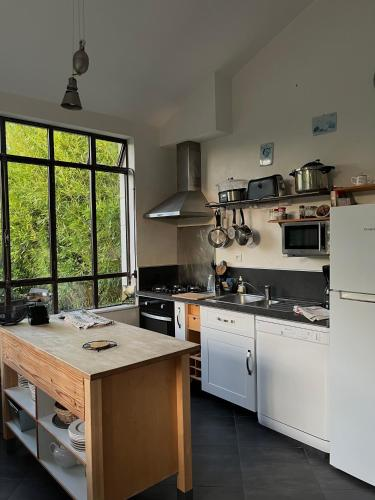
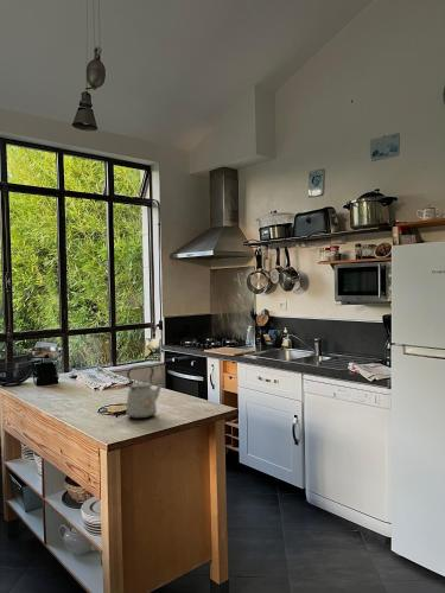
+ kettle (146, 389)
